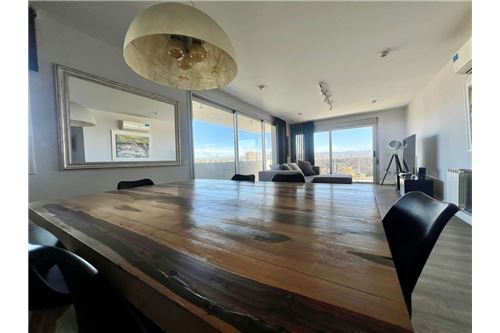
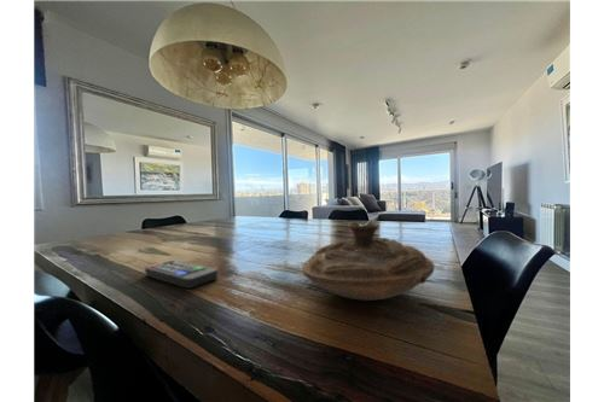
+ decorative bowl (362, 256)
+ remote control (180, 272)
